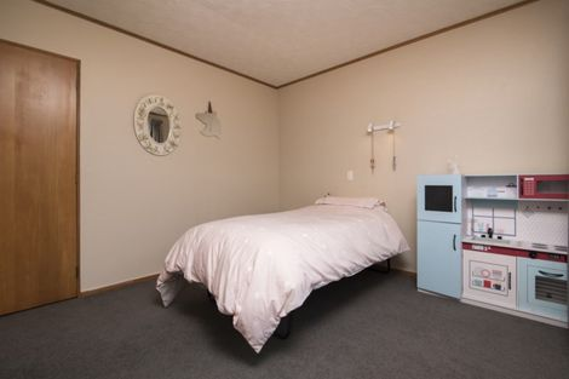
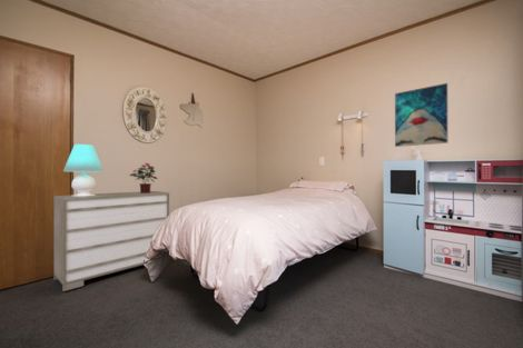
+ table lamp (83, 170)
+ dresser (116, 231)
+ wall art (420, 117)
+ potted flower (142, 178)
